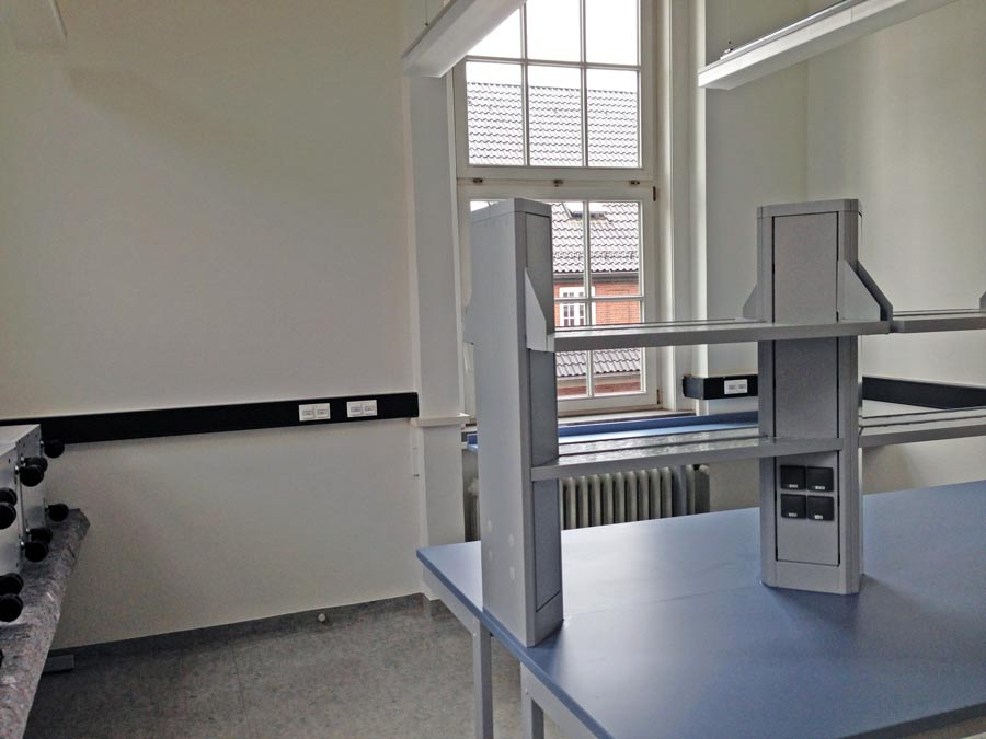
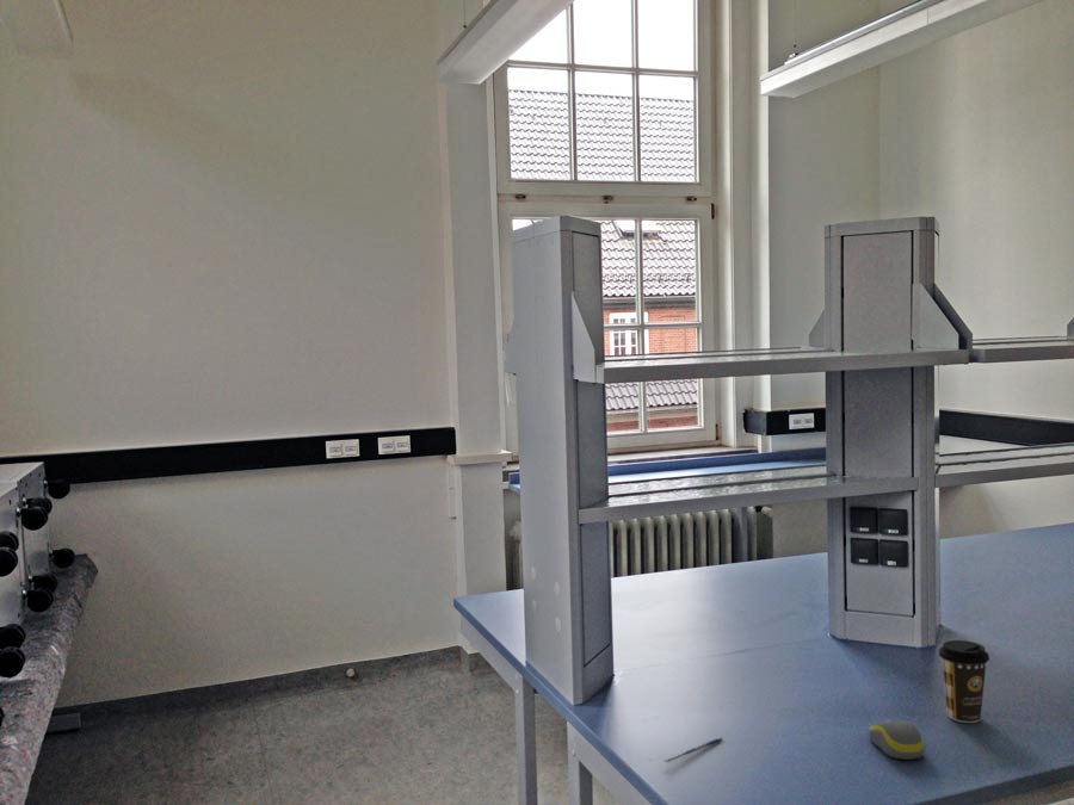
+ coffee cup (963, 681)
+ pen (693, 749)
+ computer mouse (896, 733)
